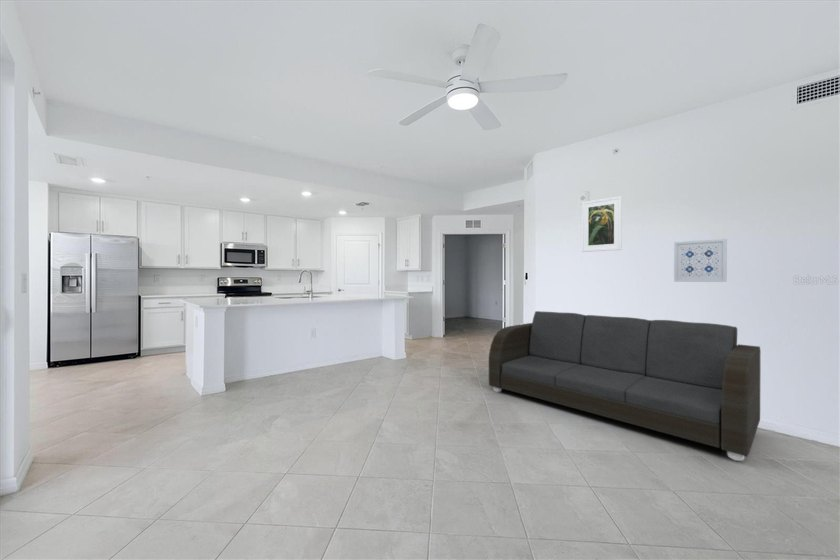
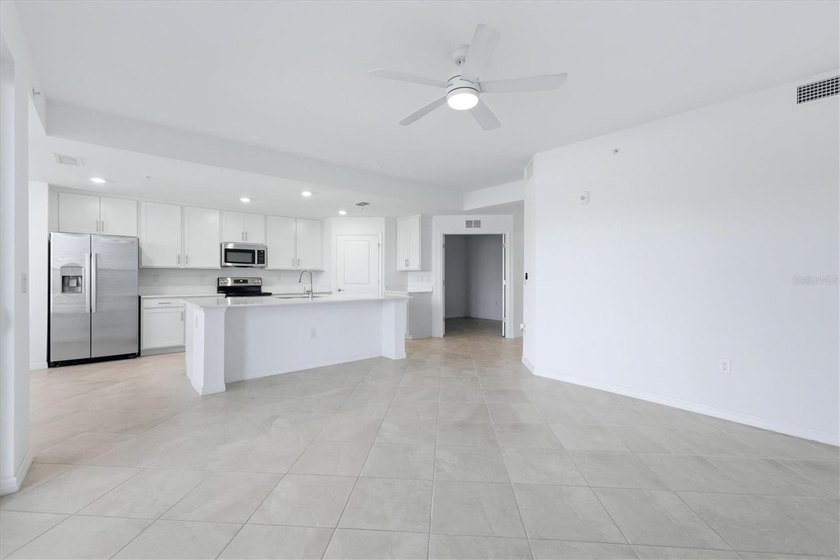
- wall art (699, 261)
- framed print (601, 225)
- sofa (606, 362)
